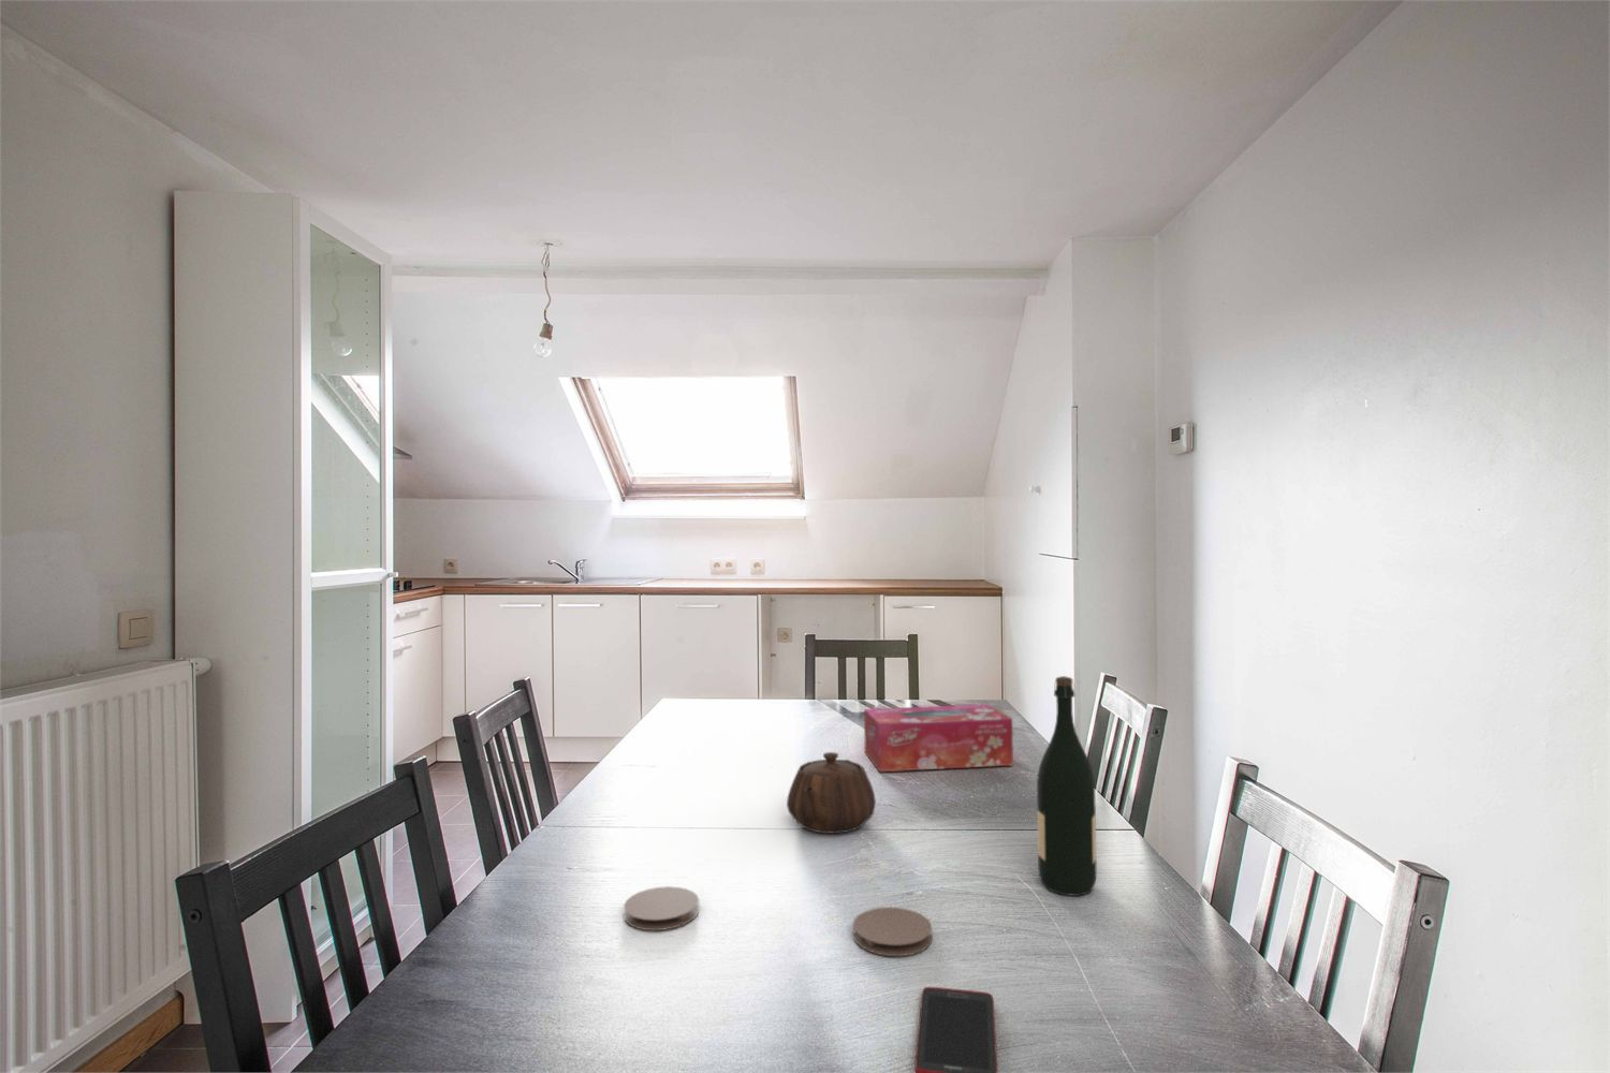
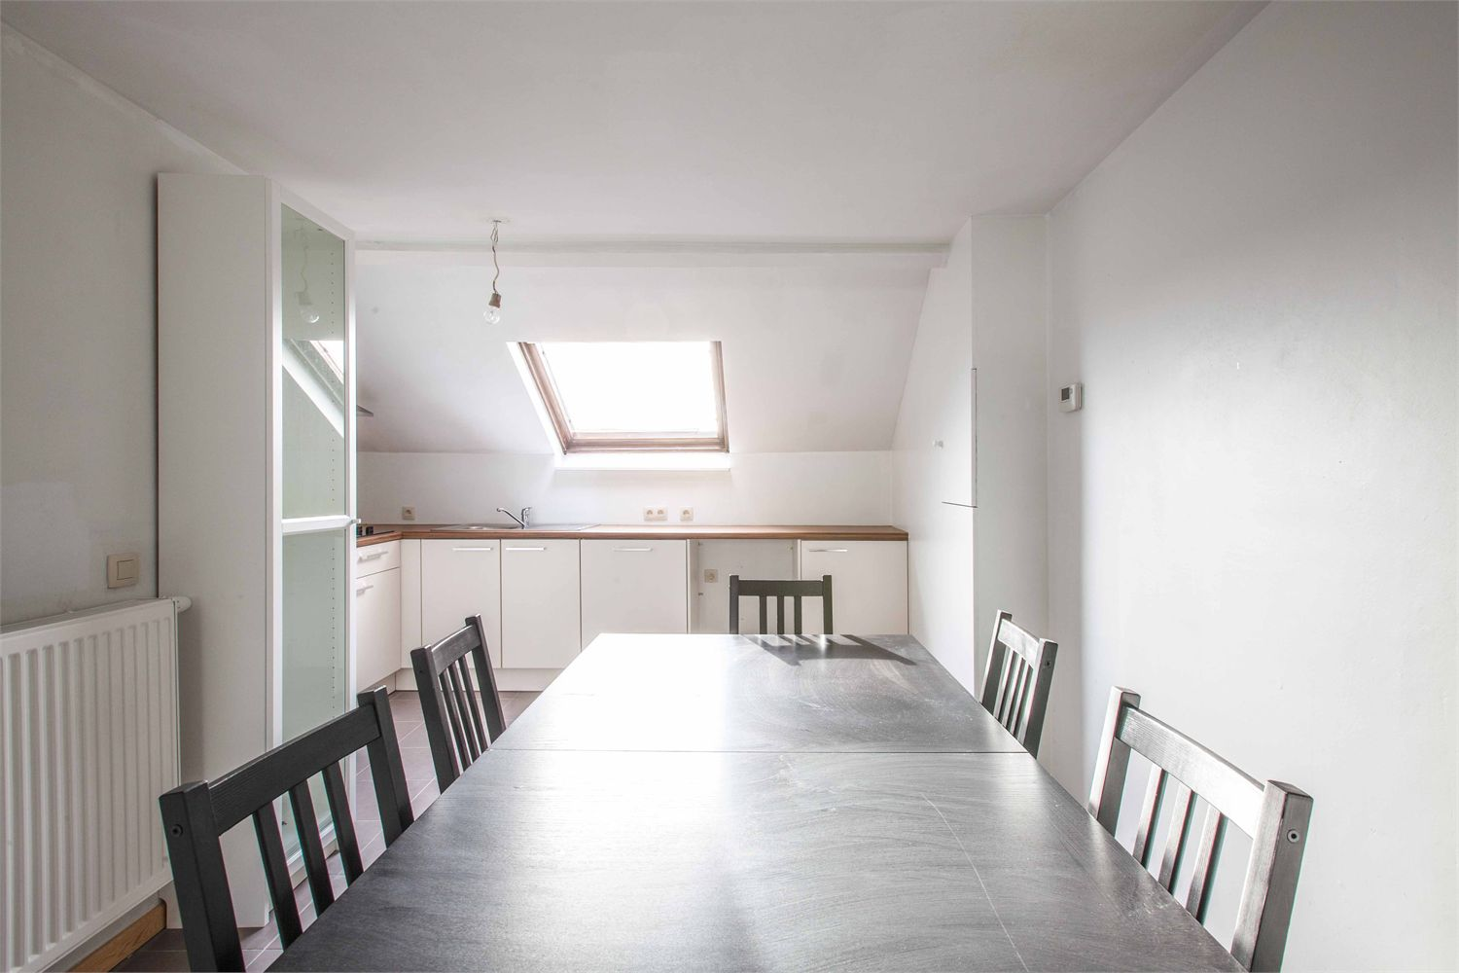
- cell phone (956, 1032)
- coaster (892, 930)
- tissue box (936, 736)
- wine bottle (1065, 780)
- teapot (830, 789)
- coaster (661, 907)
